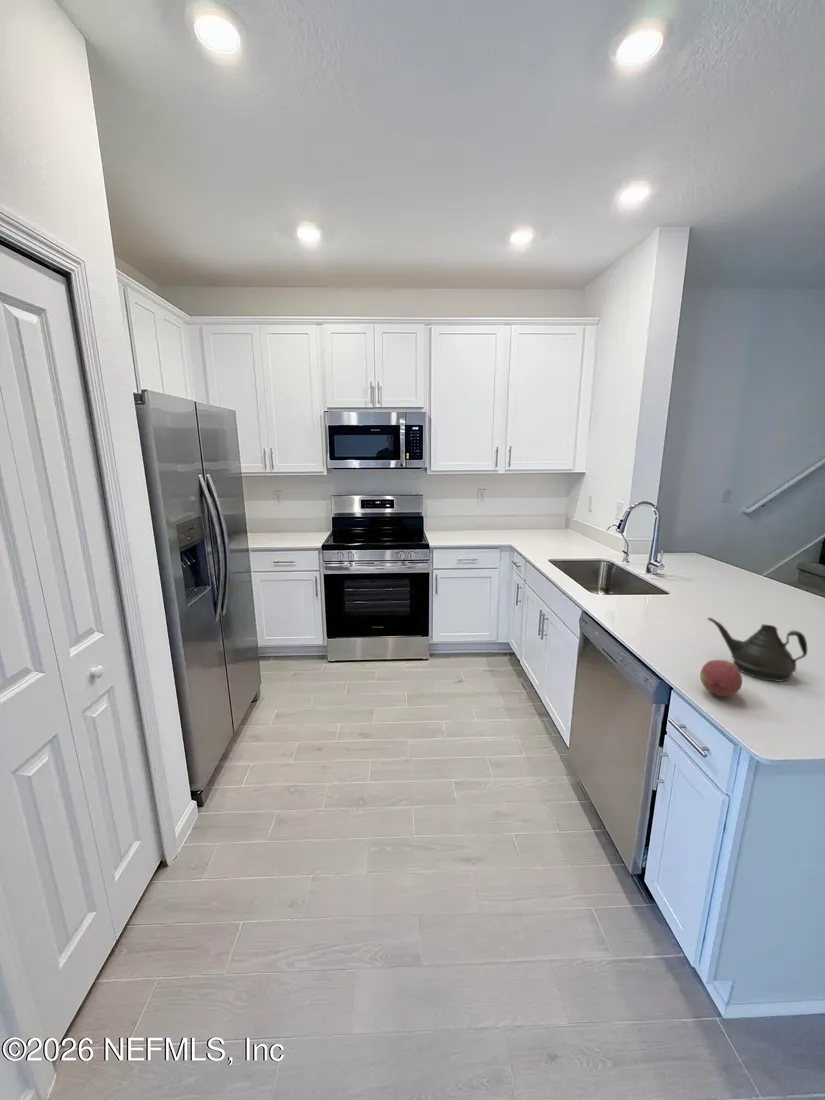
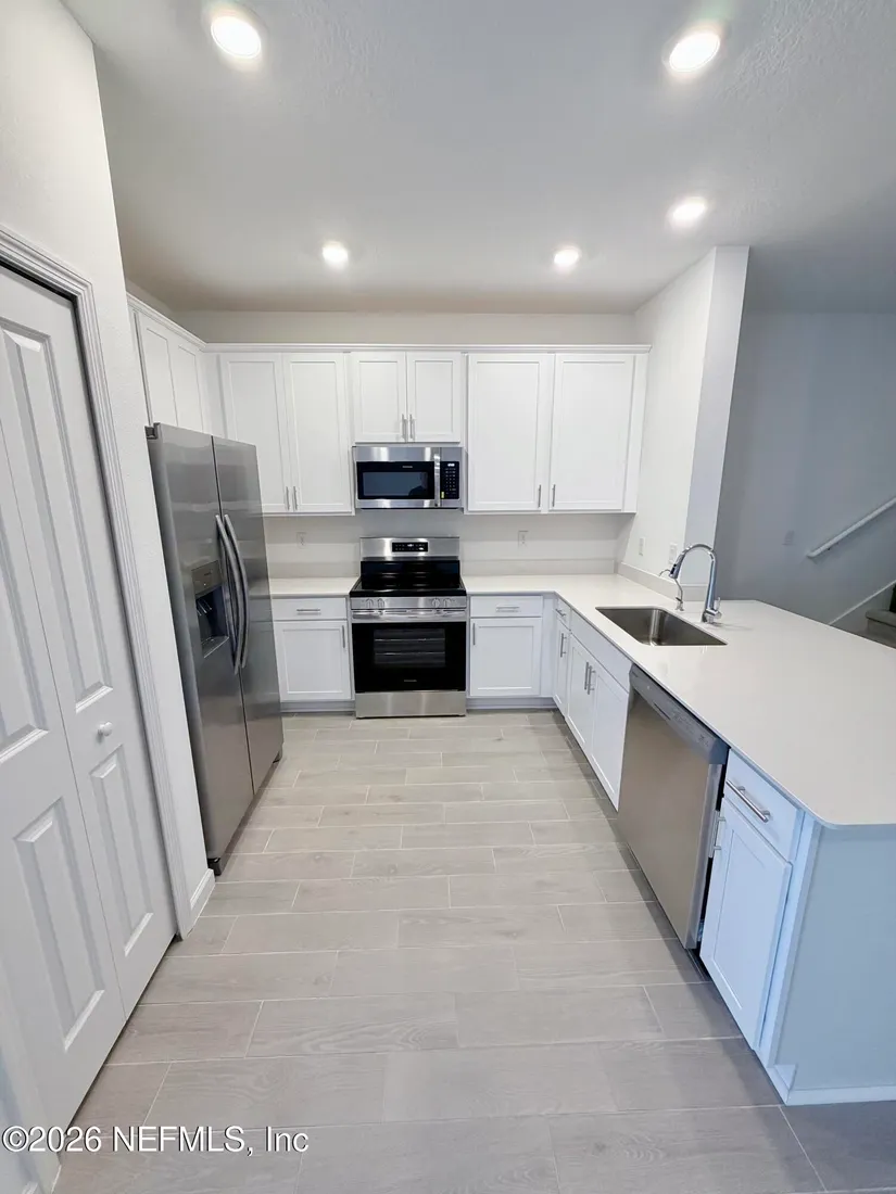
- fruit (721, 677)
- teapot (752, 645)
